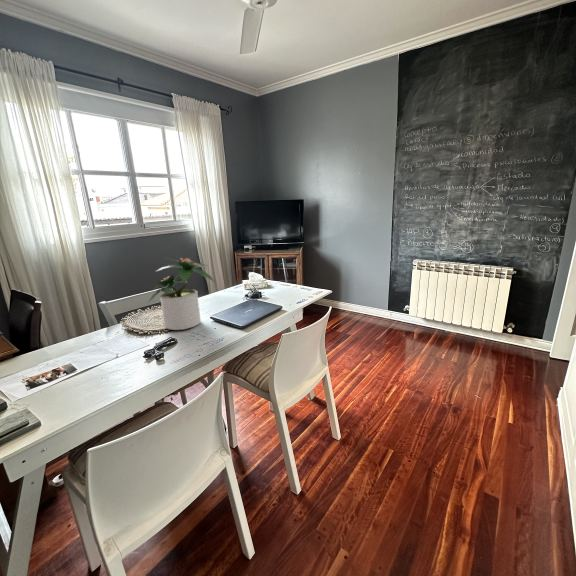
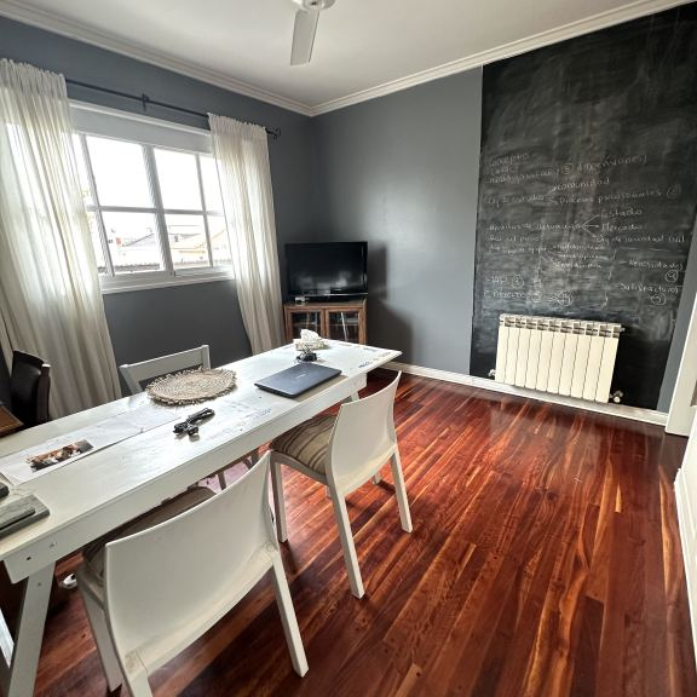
- potted plant (184, 291)
